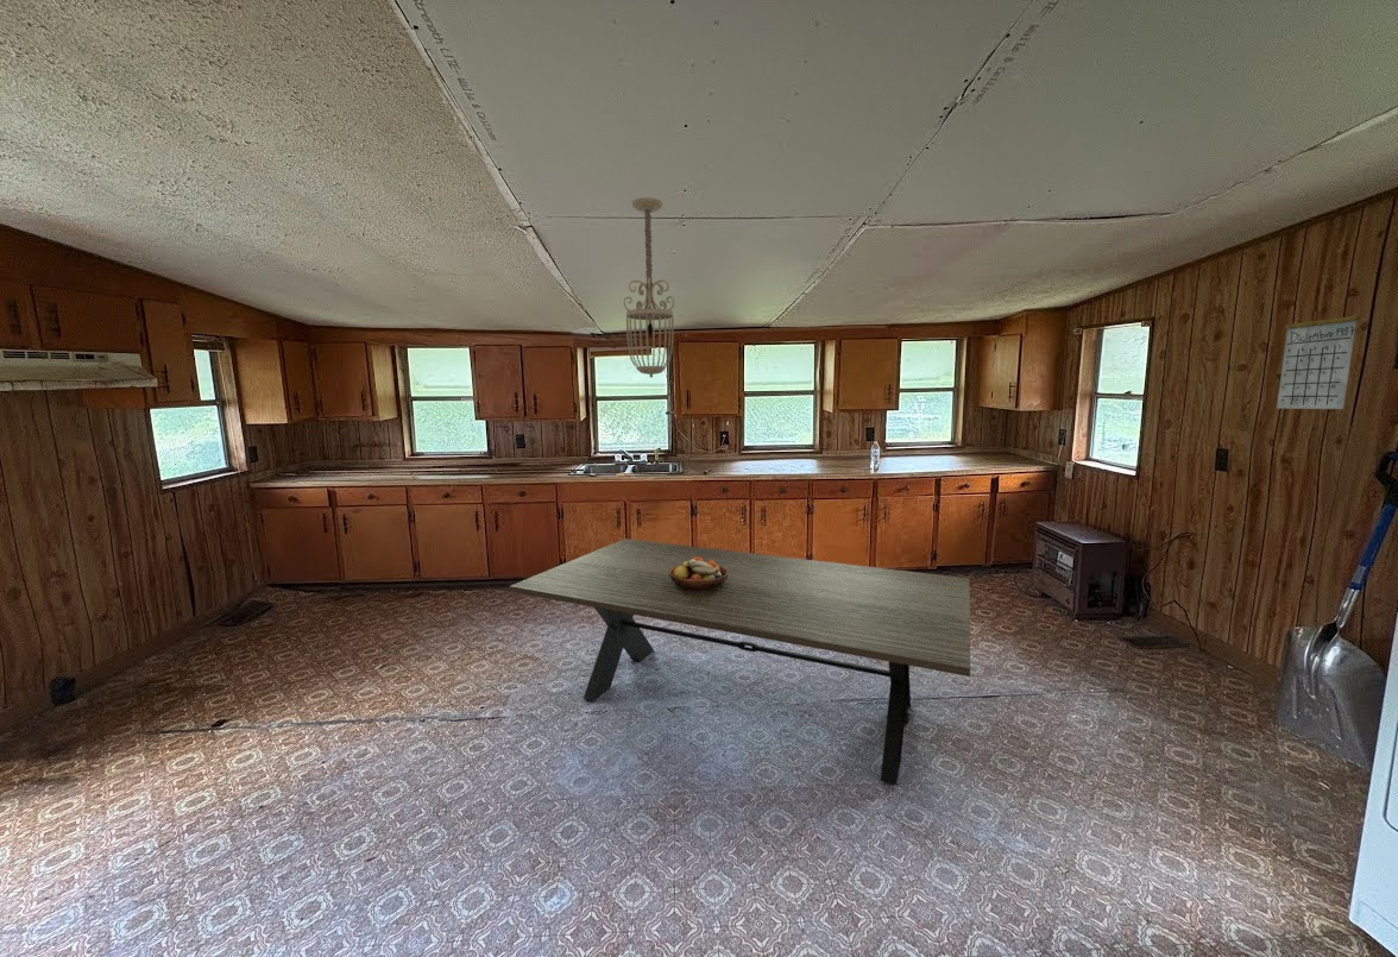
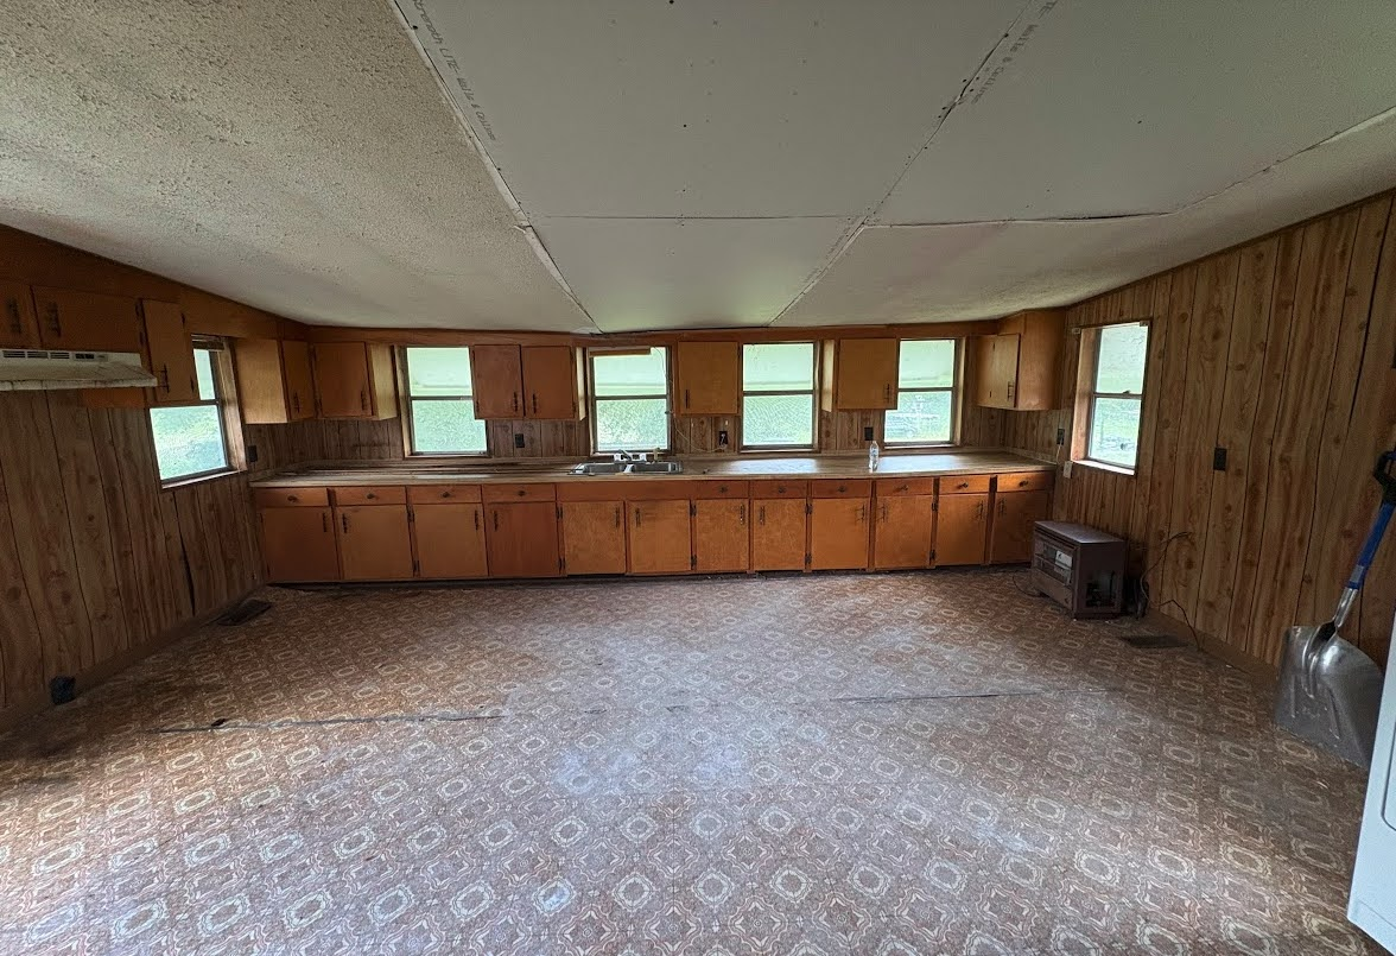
- dining table (741, 643)
- fruit bowl (699, 568)
- ceiling light fixture (649, 292)
- calendar (1316, 354)
